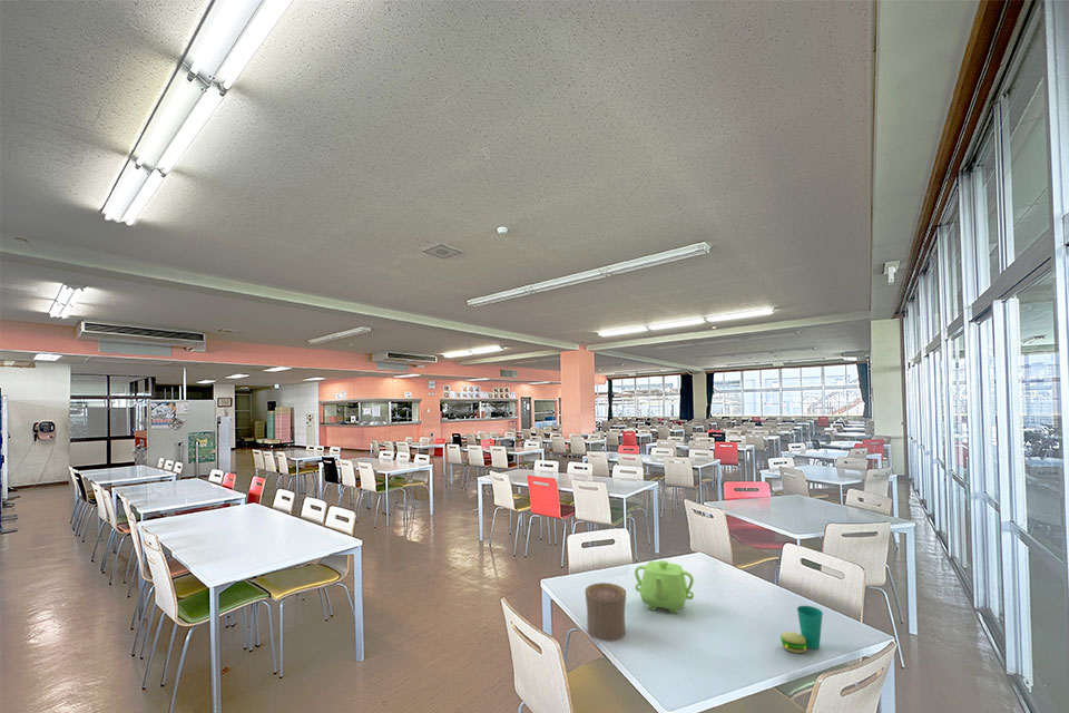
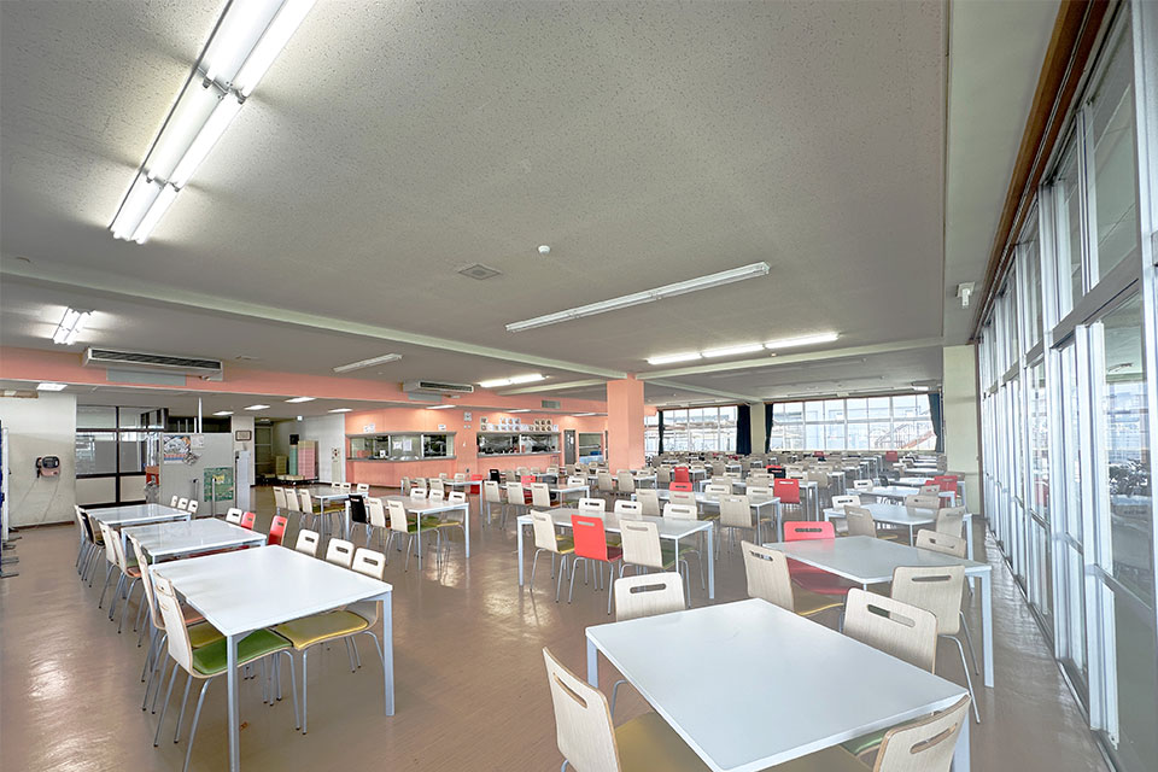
- cup (606, 611)
- cup (801, 629)
- teapot (663, 586)
